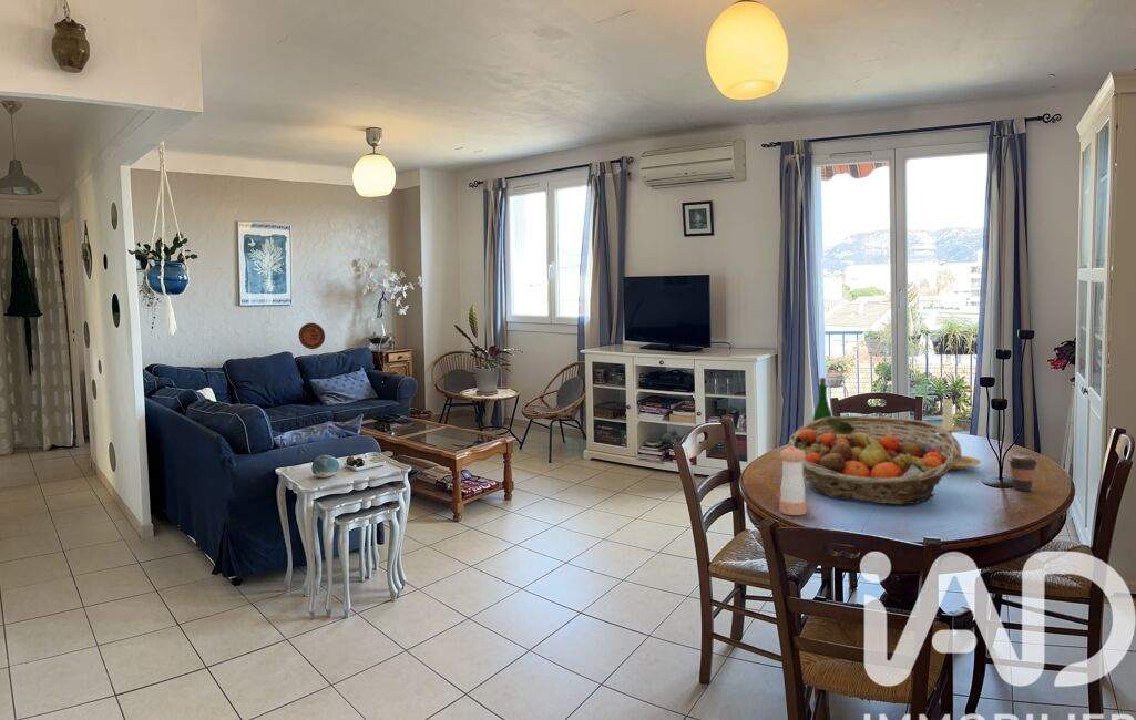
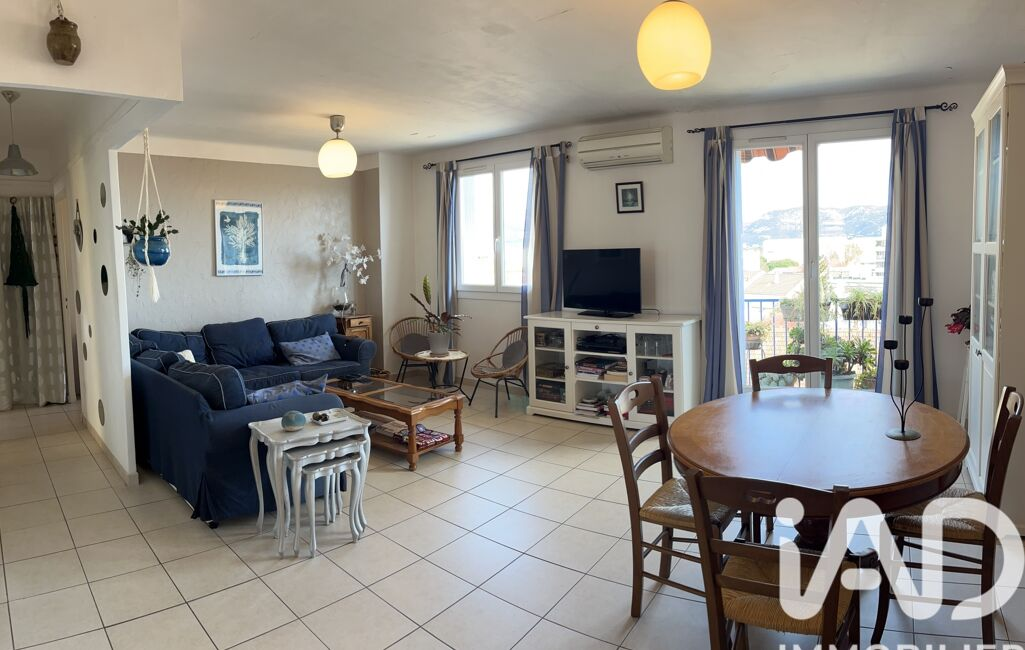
- candle holder (946, 430)
- decorative plate (311, 336)
- fruit basket (869, 456)
- wine bottle (822, 416)
- pepper shaker (792, 479)
- coffee cup (1022, 473)
